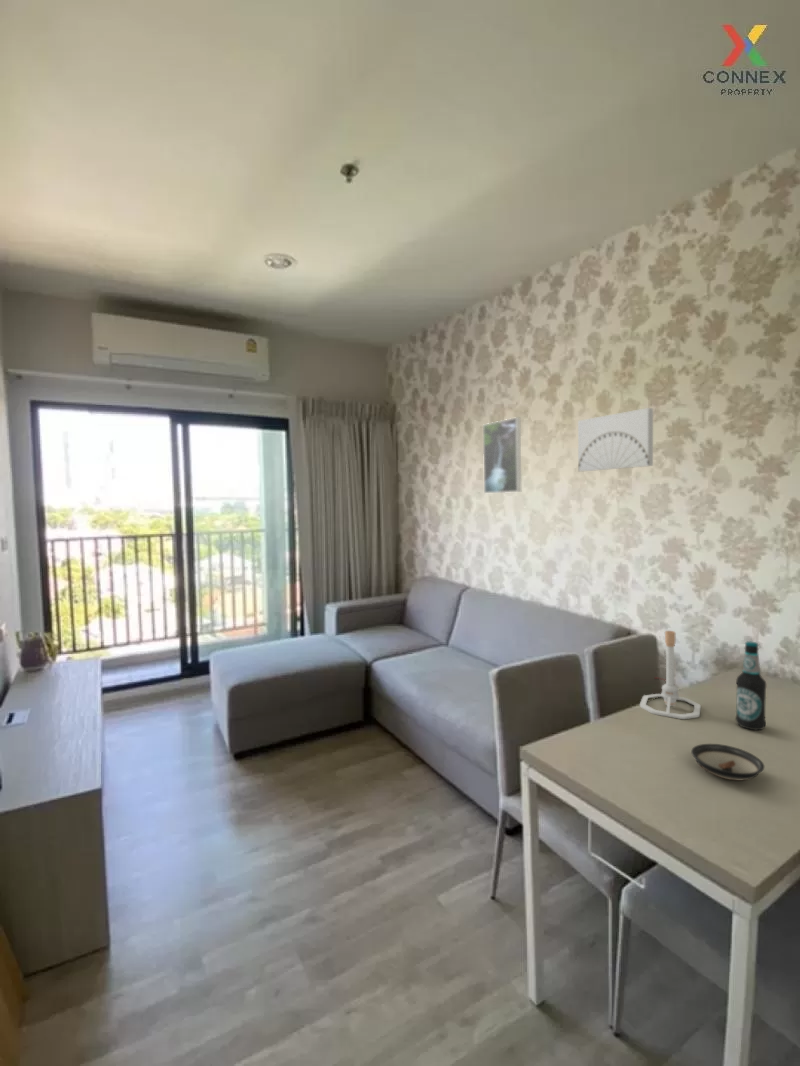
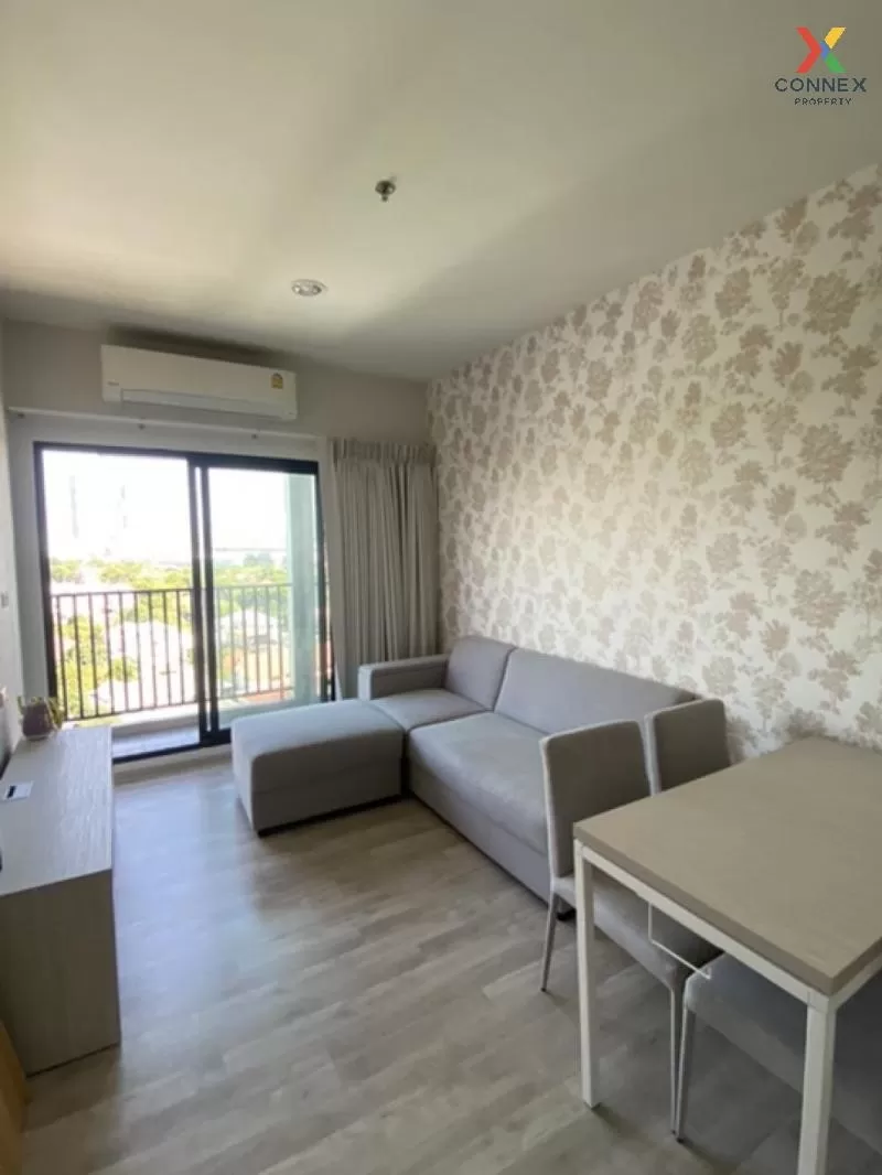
- wall art (613, 441)
- bottle (751, 684)
- saucer (726, 764)
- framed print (501, 457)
- lamp base (672, 661)
